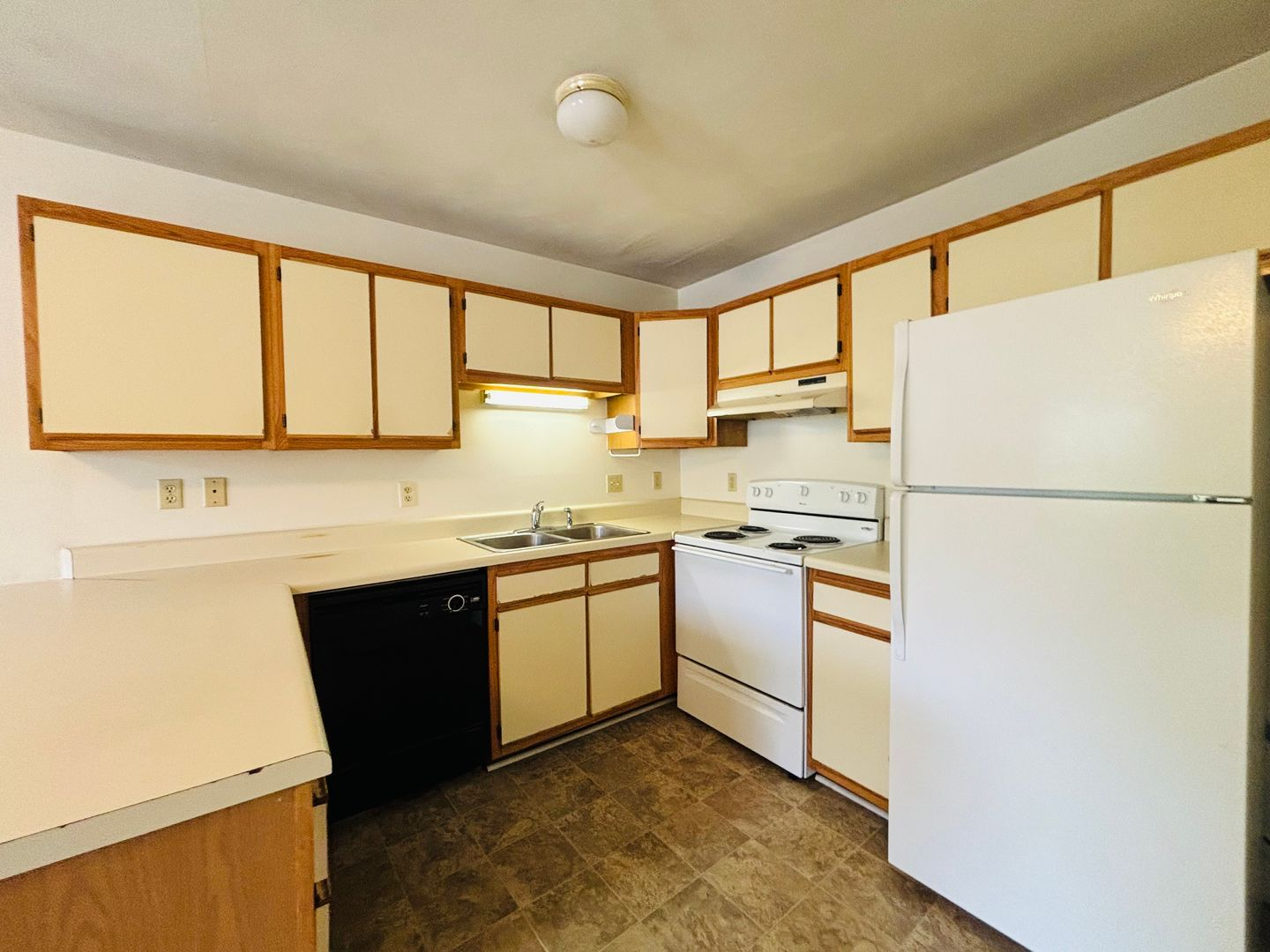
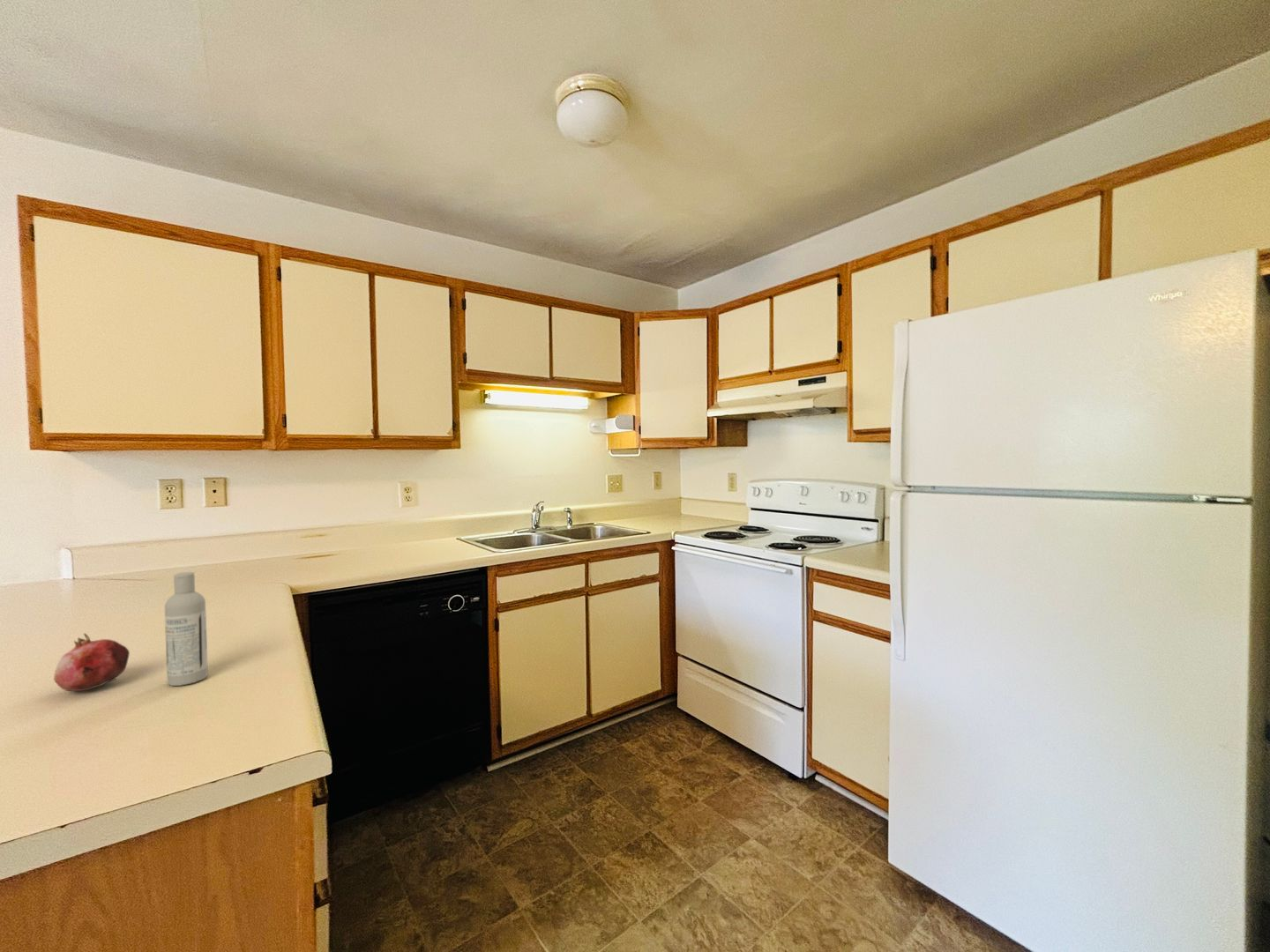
+ fruit (93, 659)
+ bottle (186, 626)
